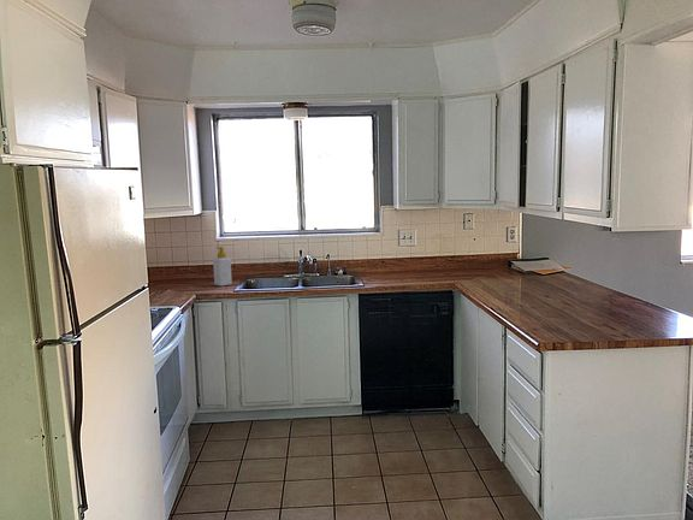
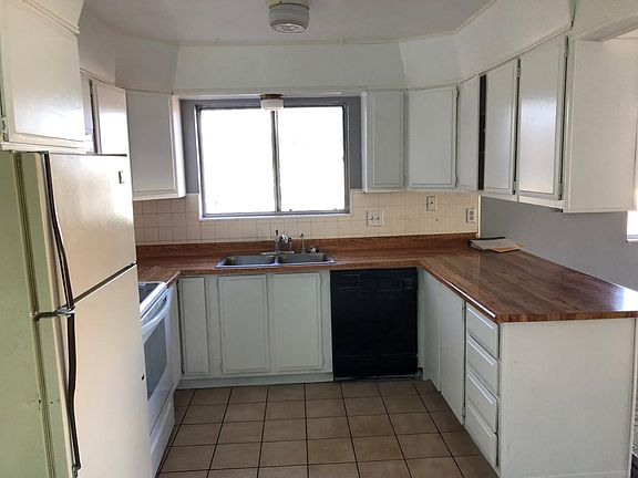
- soap bottle (221, 265)
